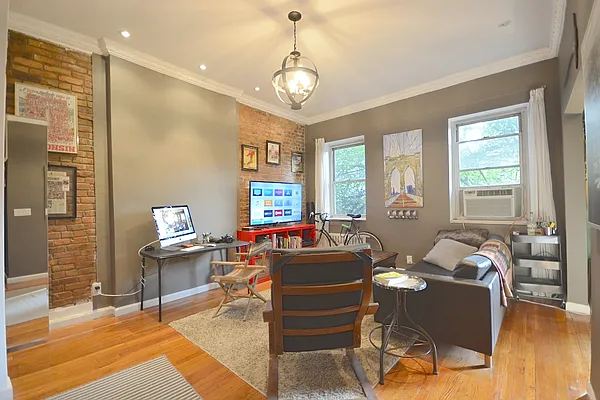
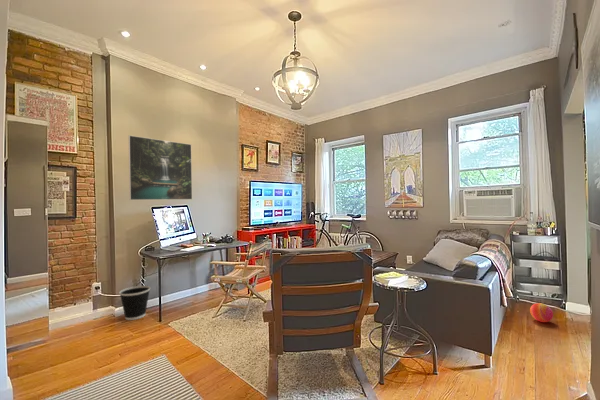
+ ball (541, 312)
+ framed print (162, 170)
+ wastebasket (135, 303)
